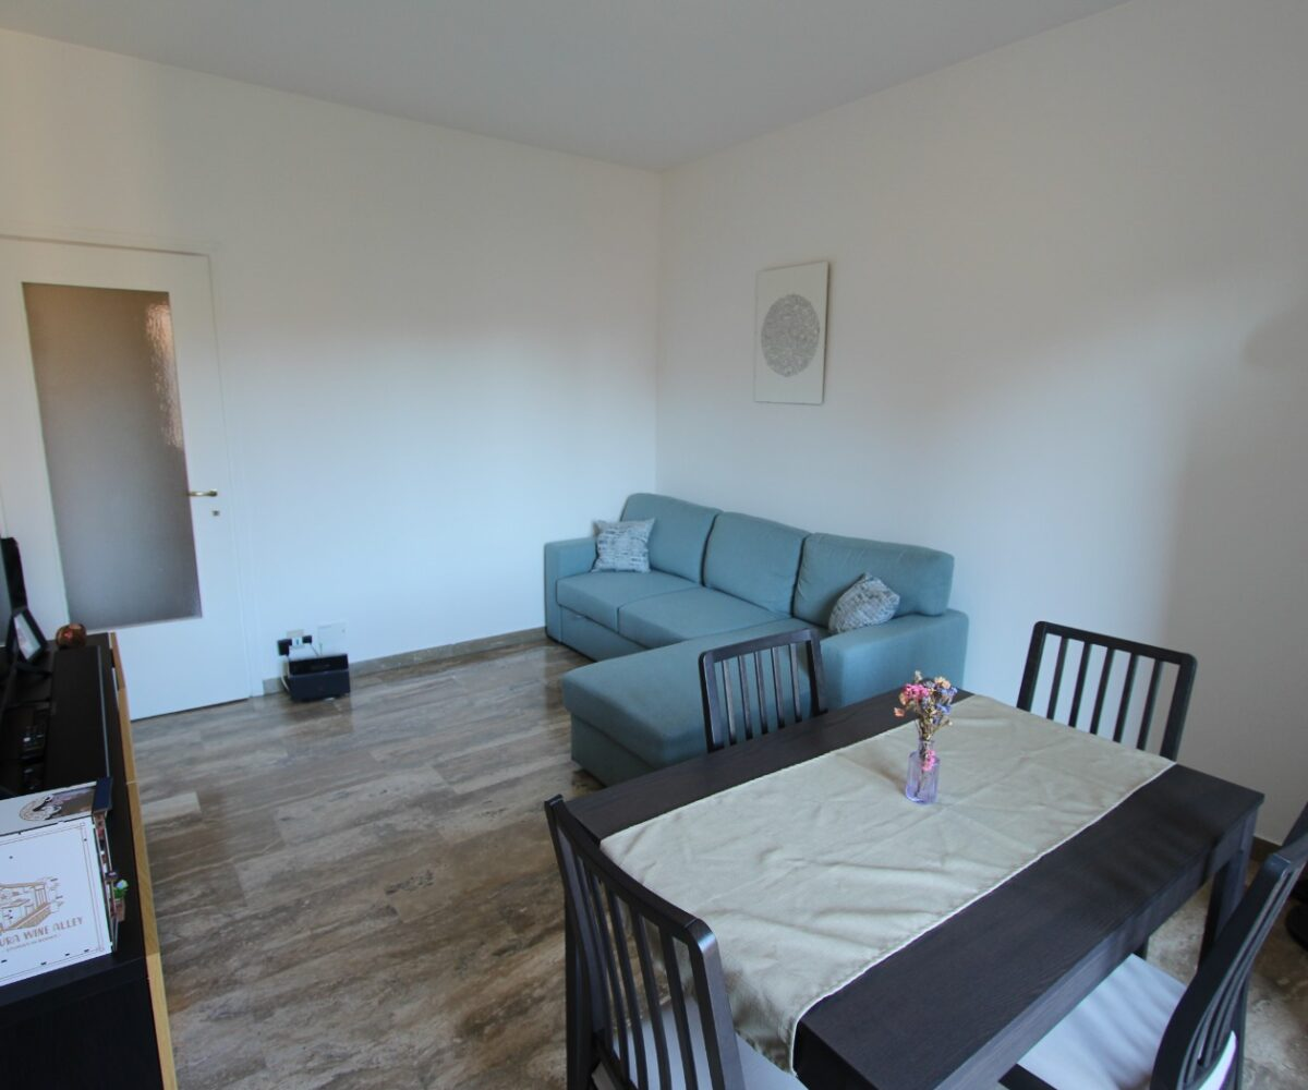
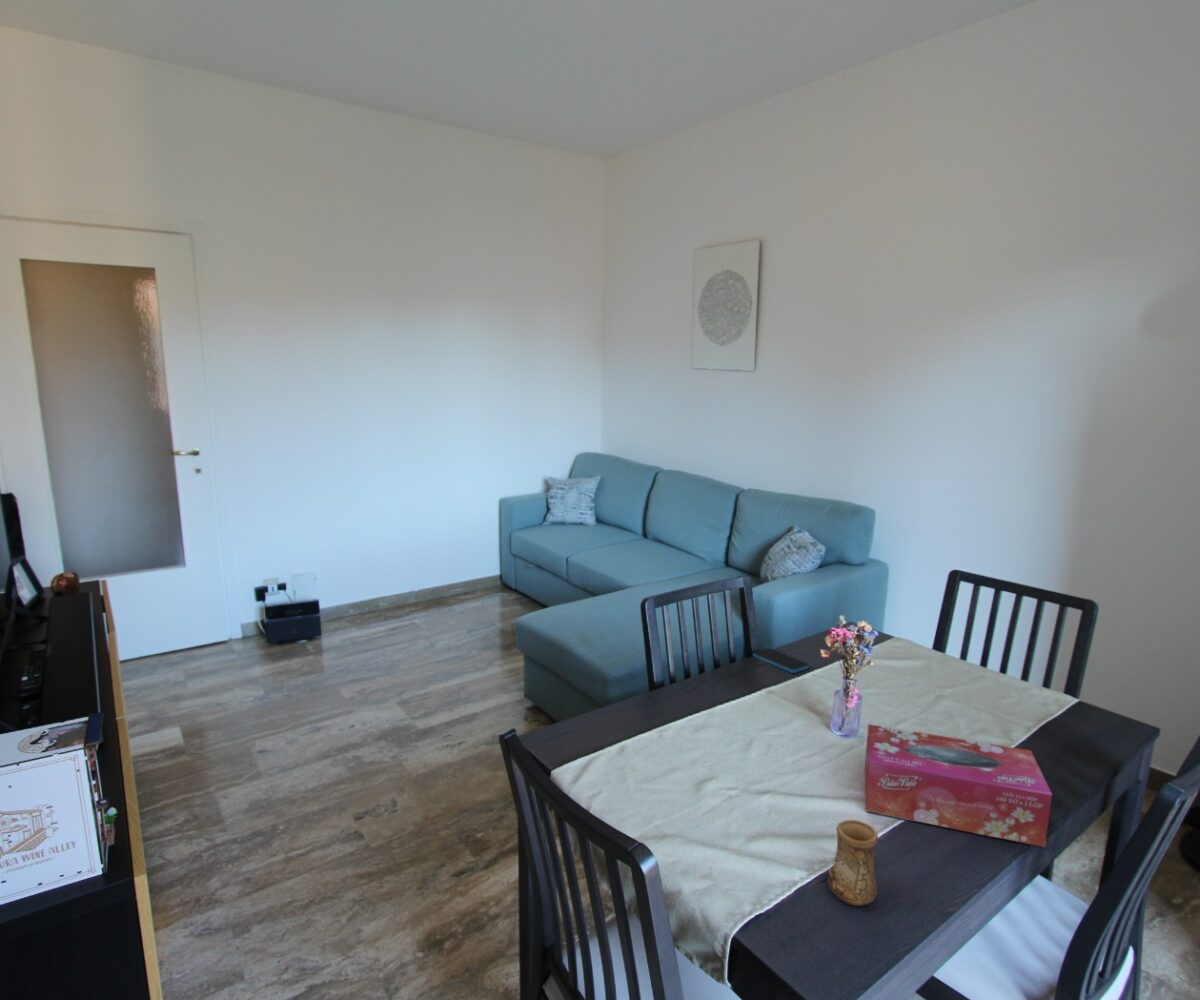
+ cup (854, 862)
+ smartphone (780, 660)
+ tissue box (949, 780)
